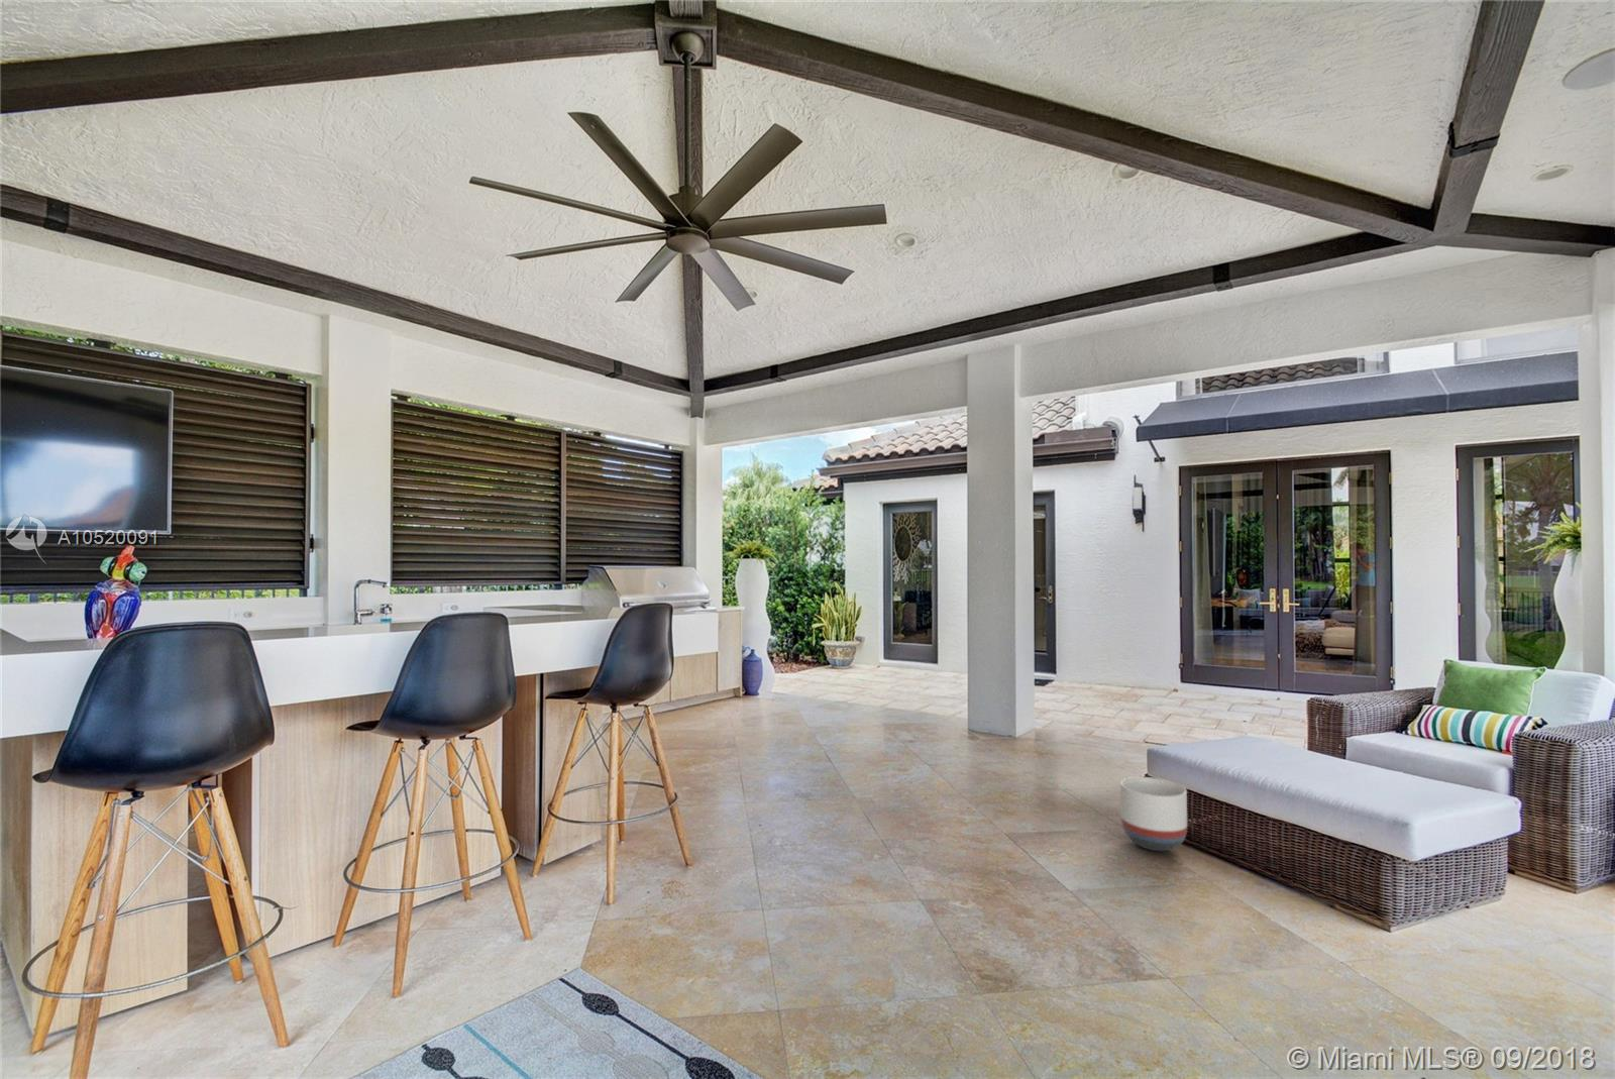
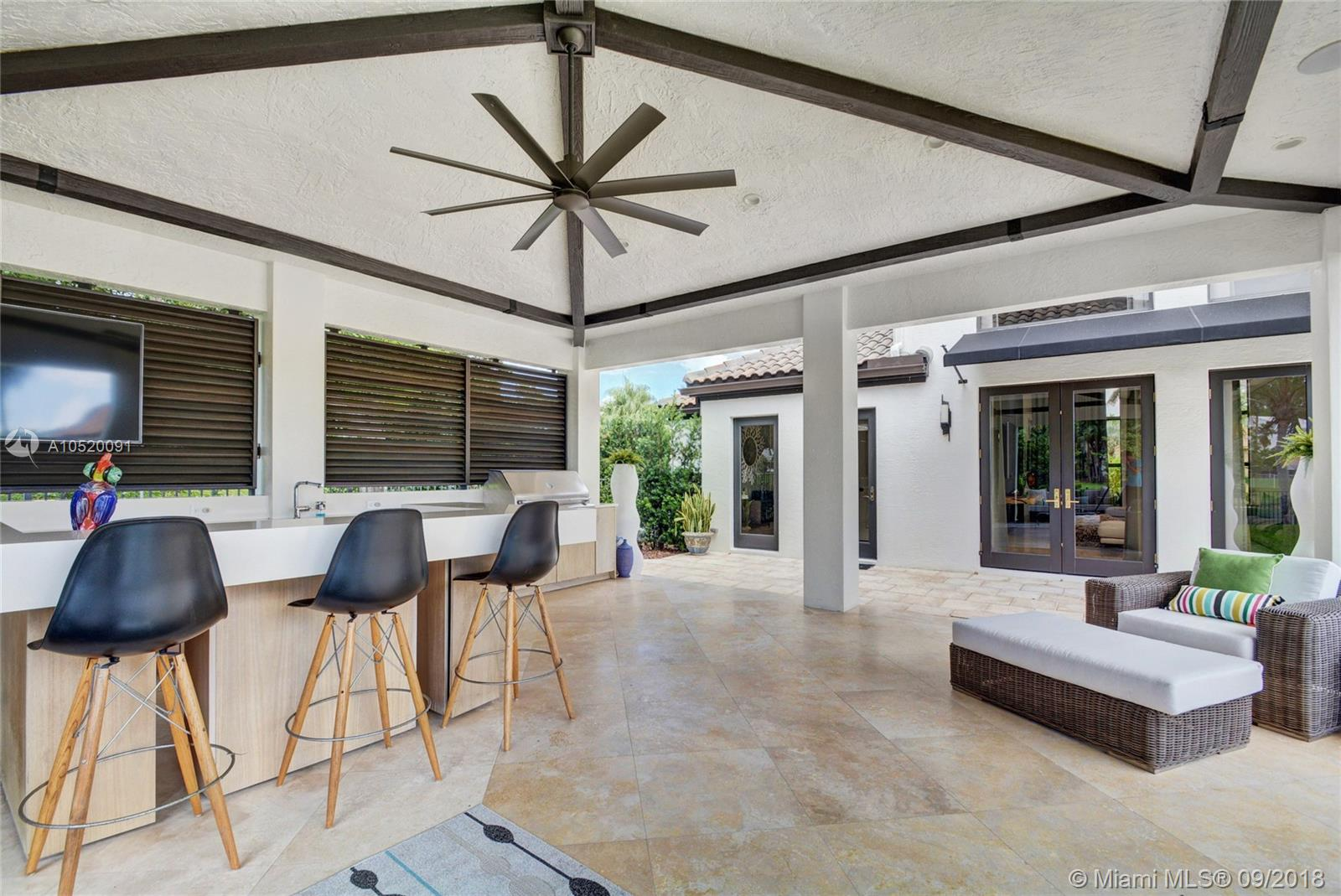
- planter (1153, 815)
